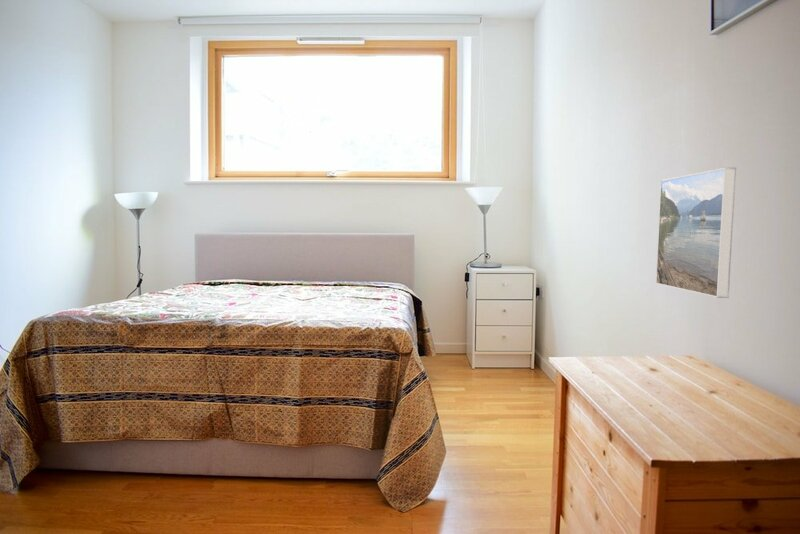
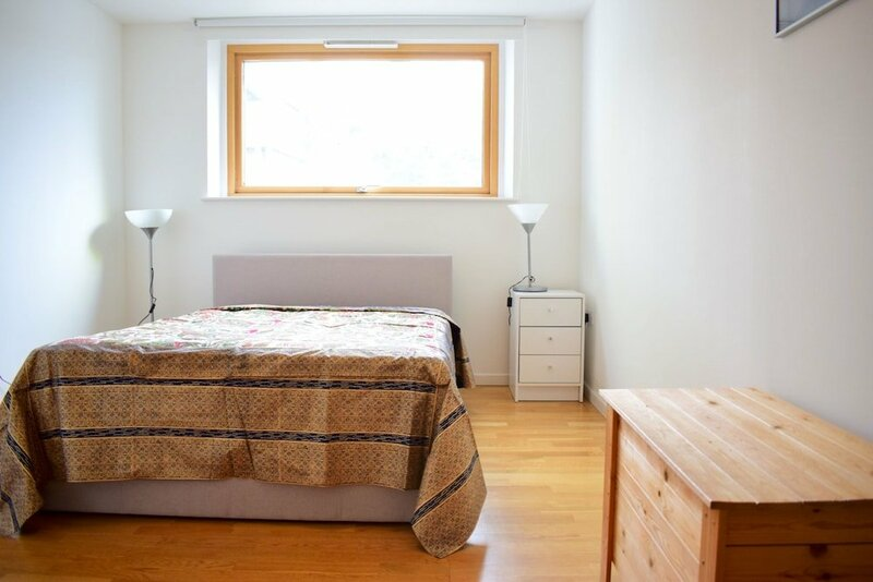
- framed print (691, 232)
